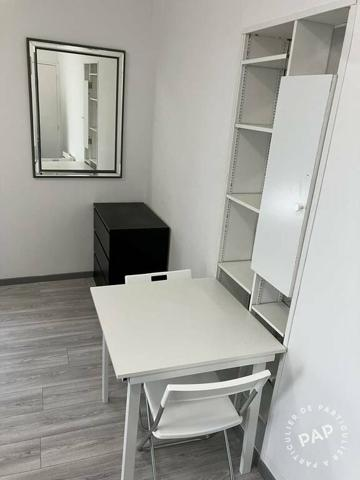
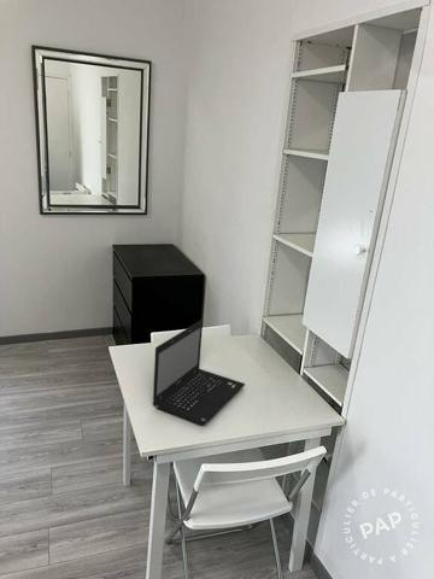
+ laptop (201, 369)
